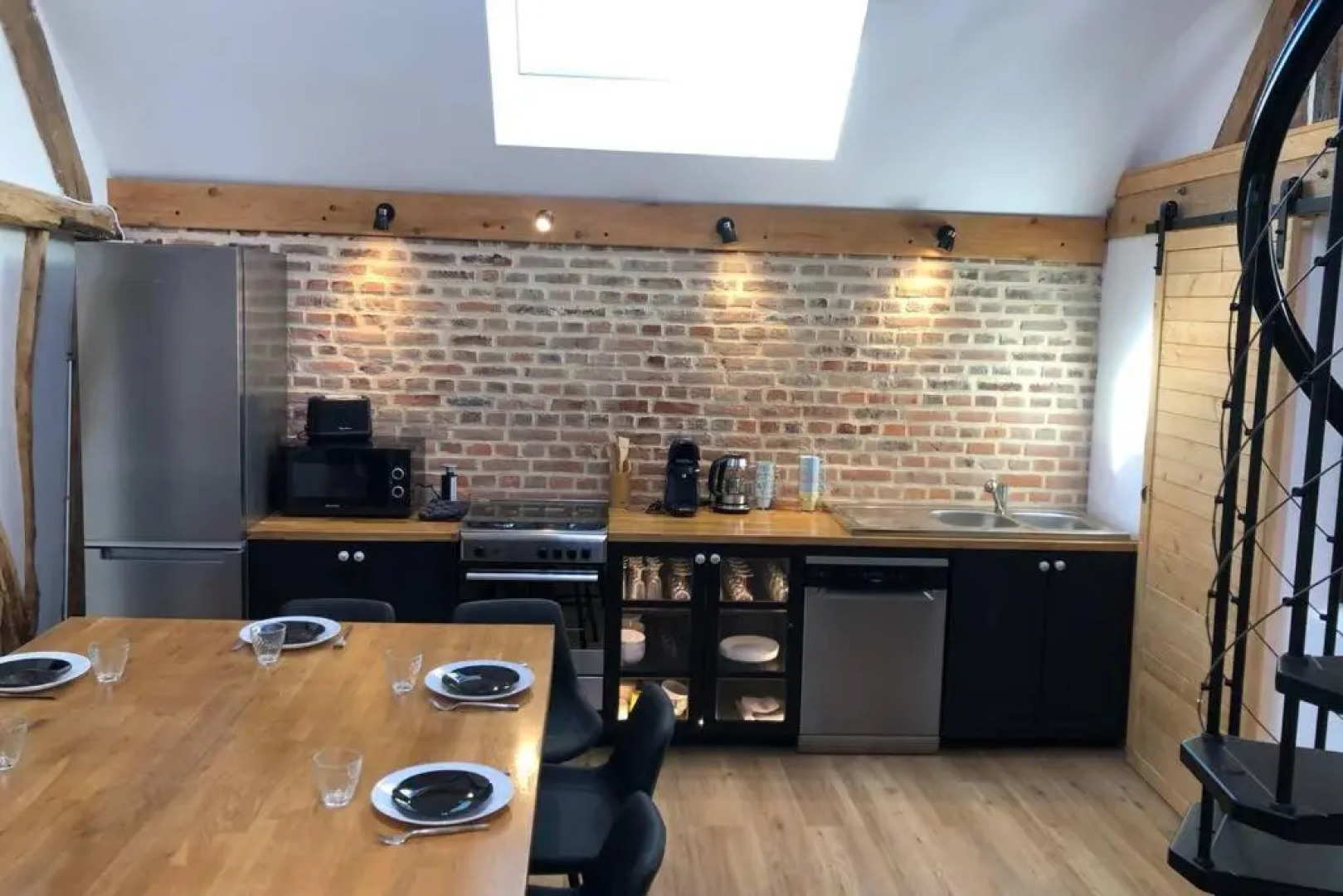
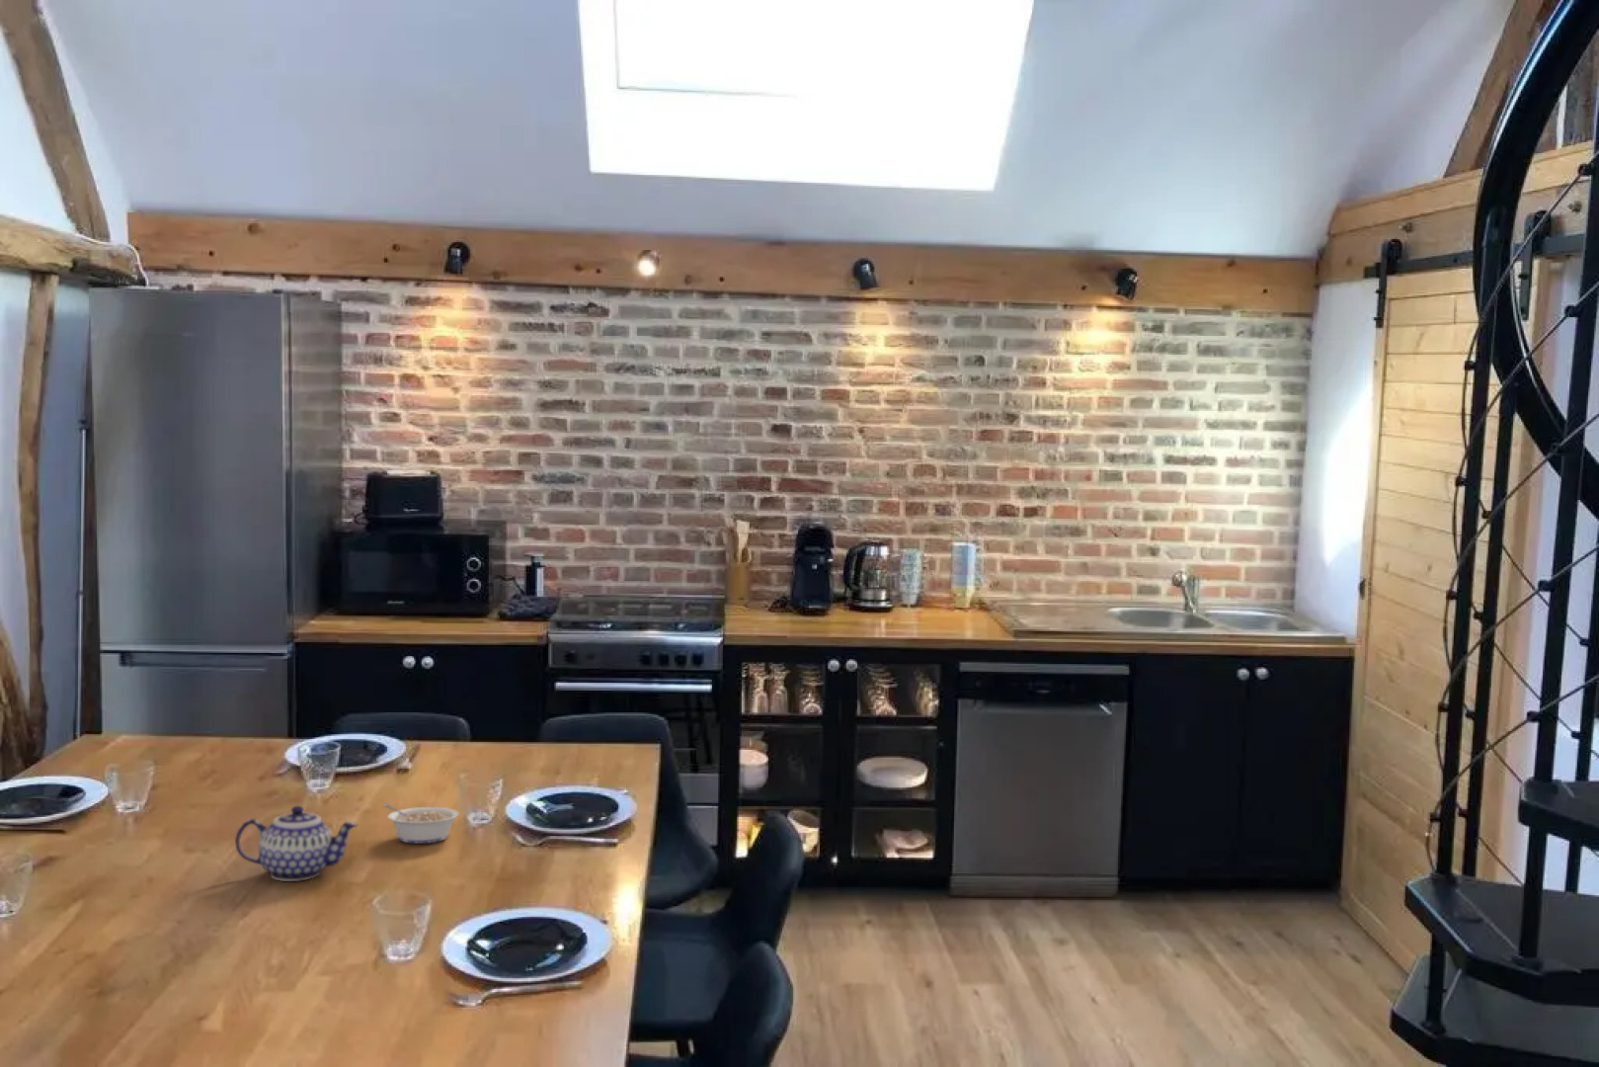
+ legume (420, 824)
+ teapot (296, 840)
